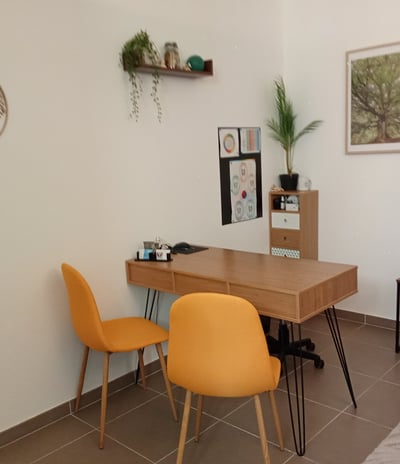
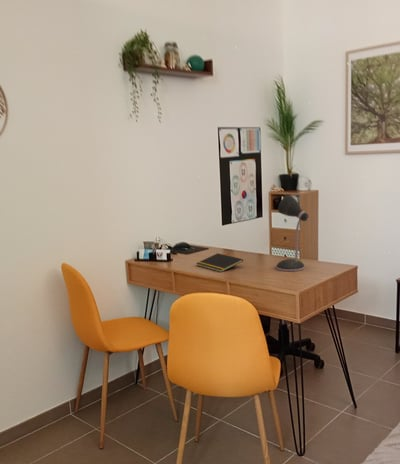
+ desk lamp (296, 232)
+ notepad (219, 262)
